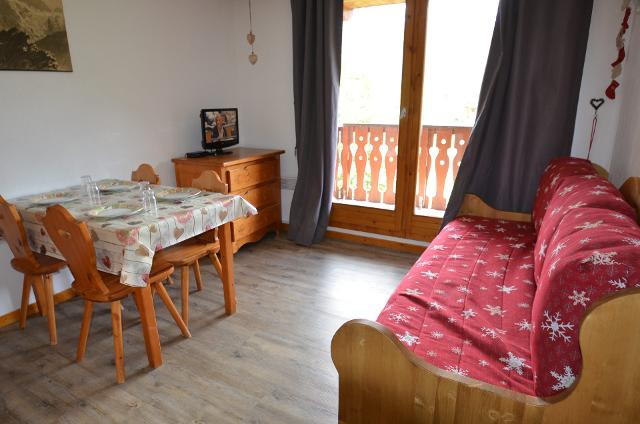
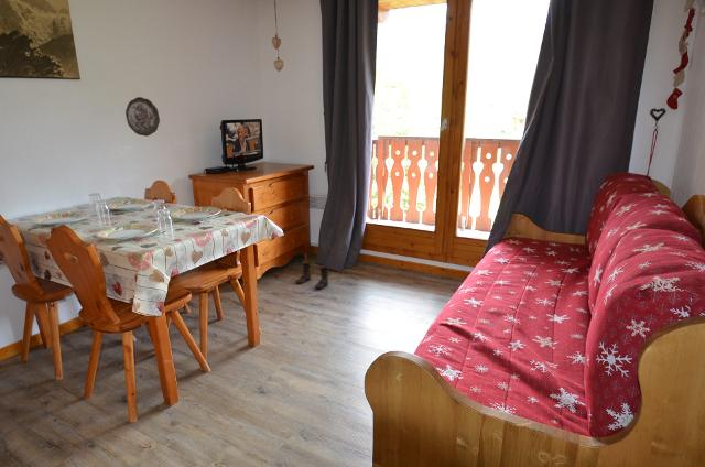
+ boots (310, 275)
+ decorative plate (142, 117)
